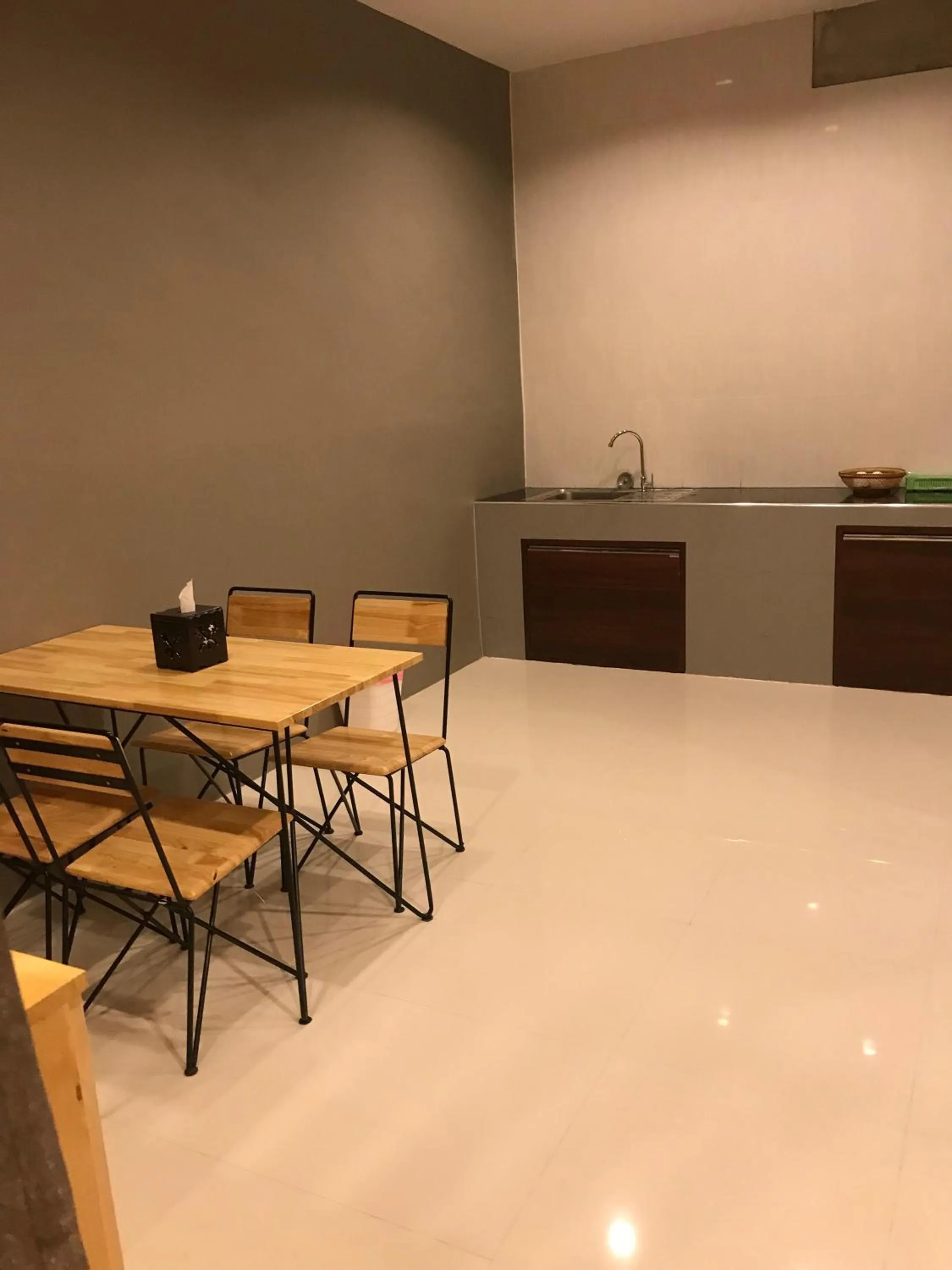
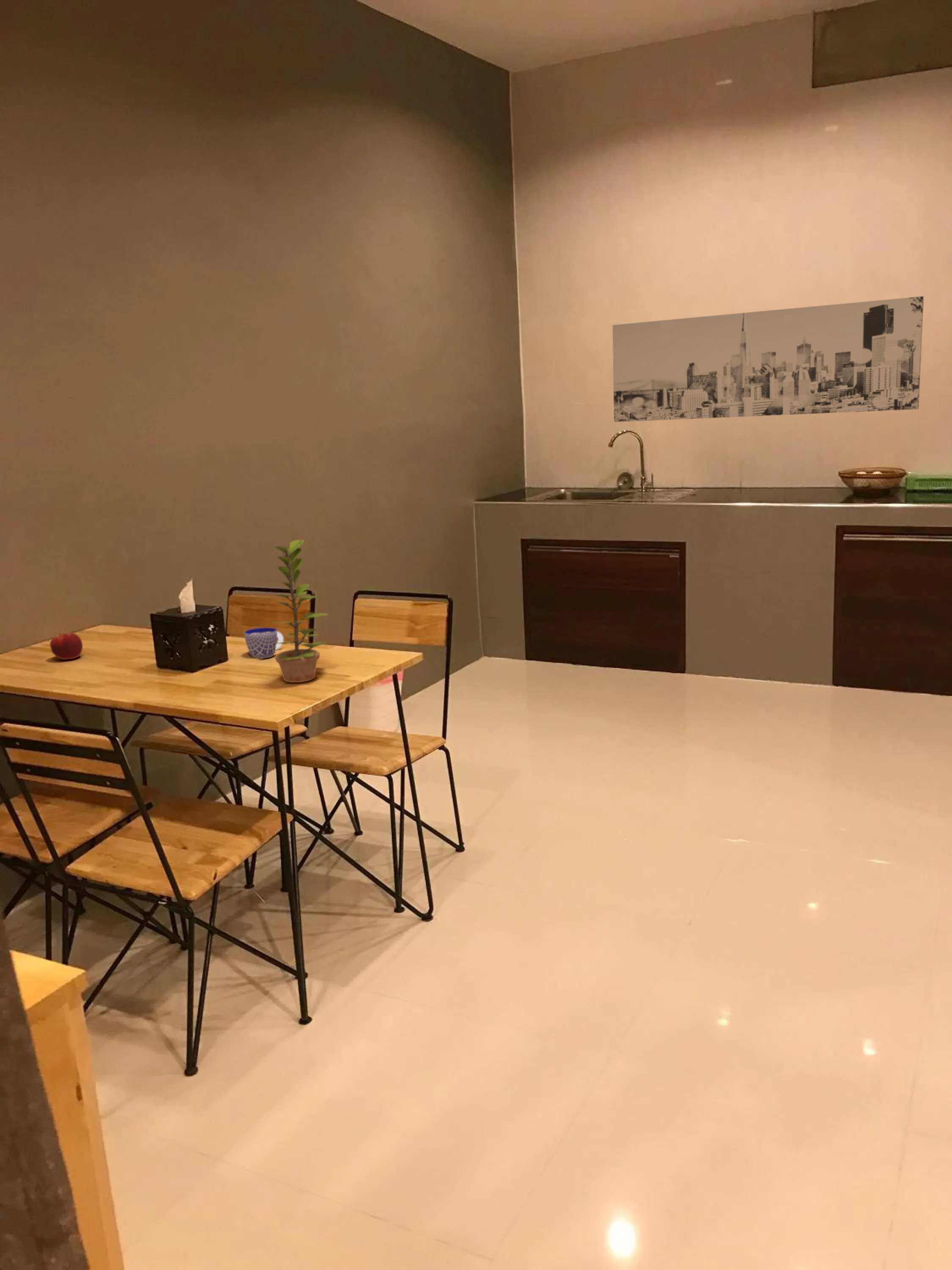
+ wall art (756, 364)
+ plant (297, 610)
+ fruit (66, 645)
+ cup (266, 642)
